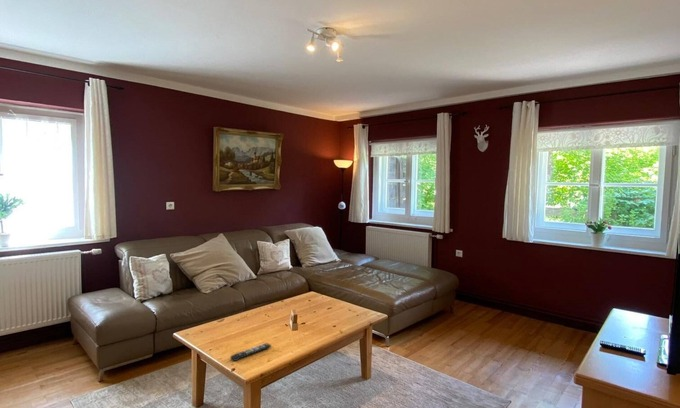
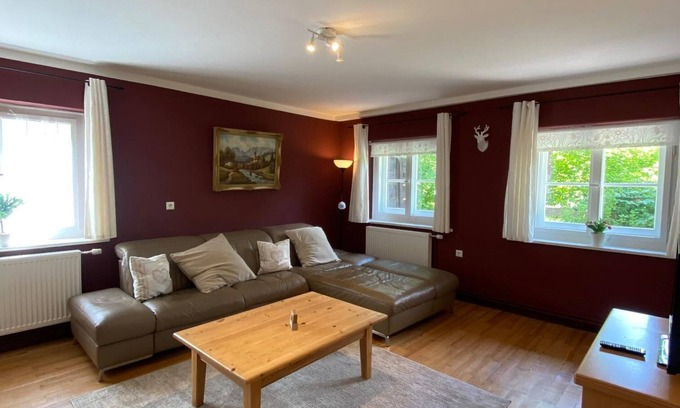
- remote control (251, 351)
